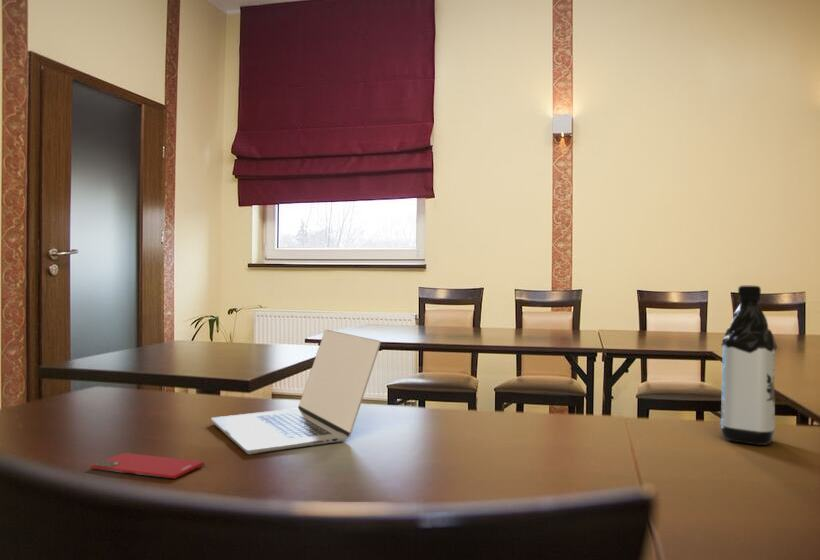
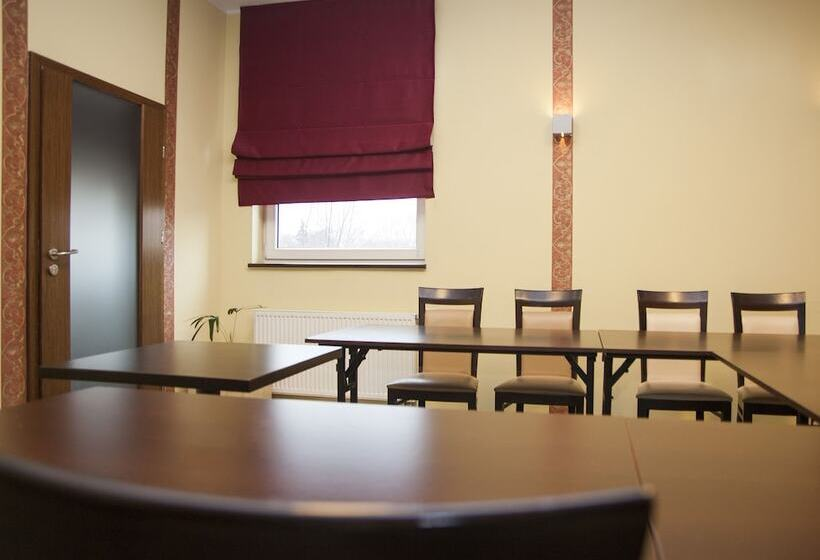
- smartphone (147, 464)
- water bottle (748, 362)
- laptop (305, 386)
